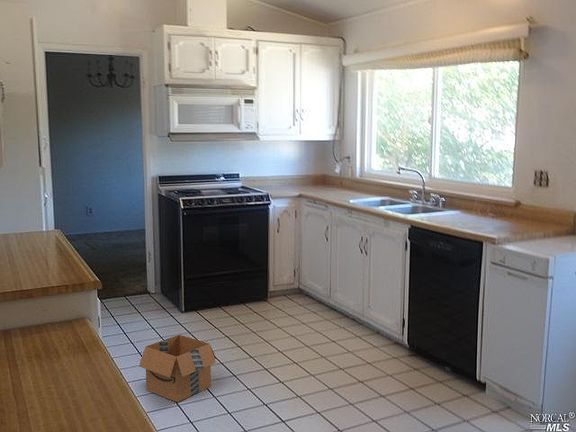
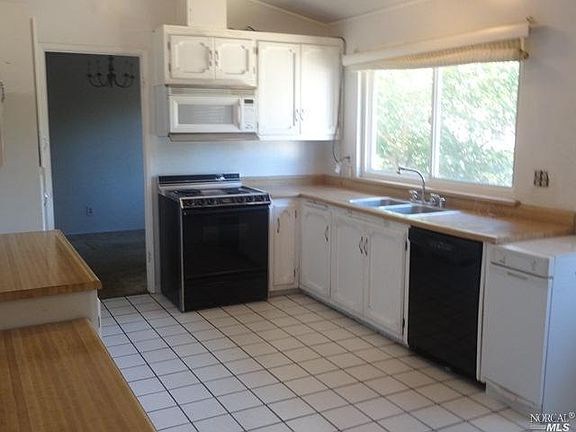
- cardboard box (178, 366)
